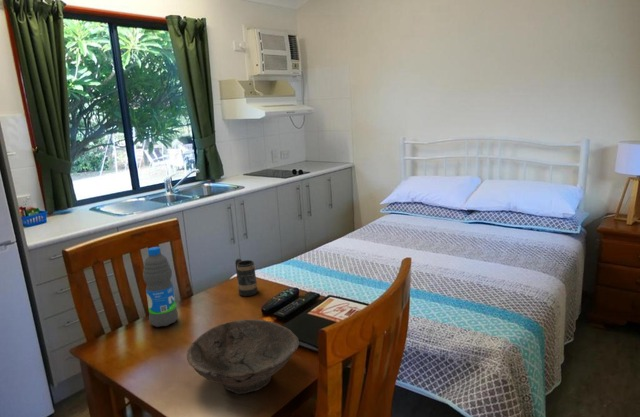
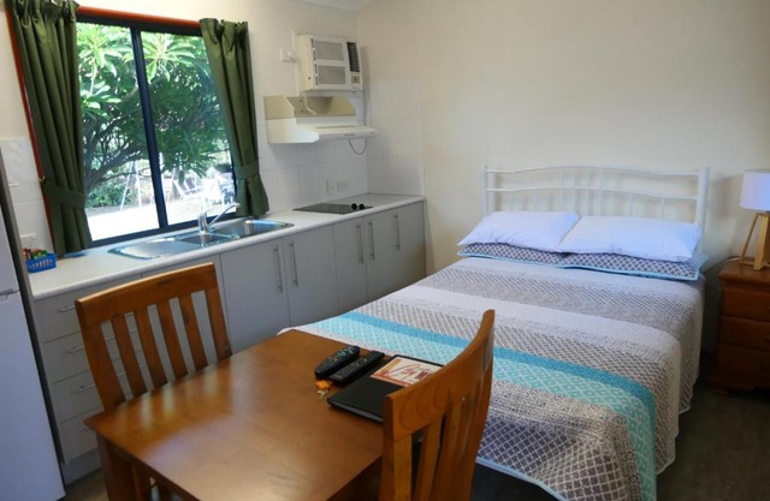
- water bottle (159, 285)
- mug (244, 276)
- bowl (244, 361)
